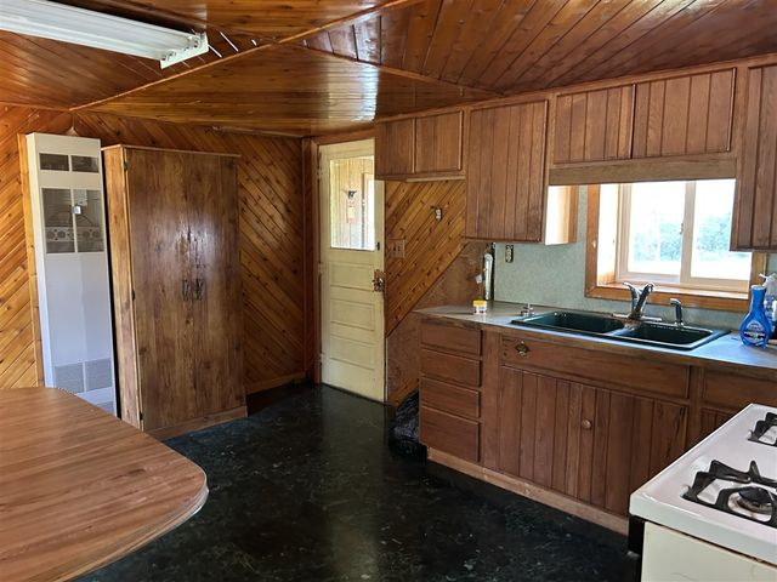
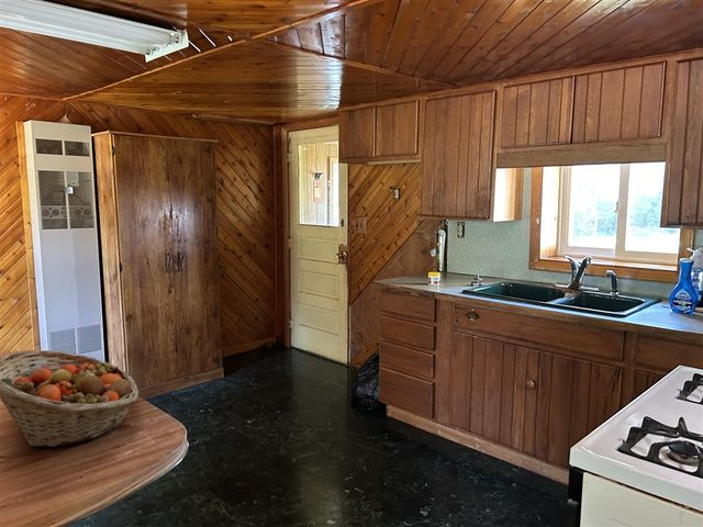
+ fruit basket (67, 390)
